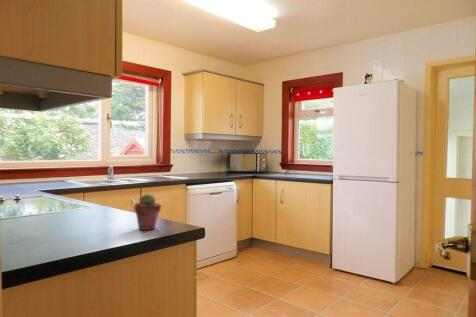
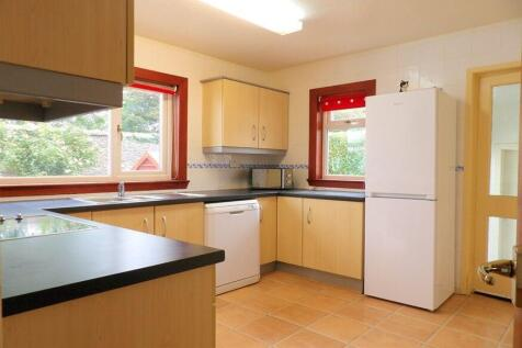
- potted succulent (147, 210)
